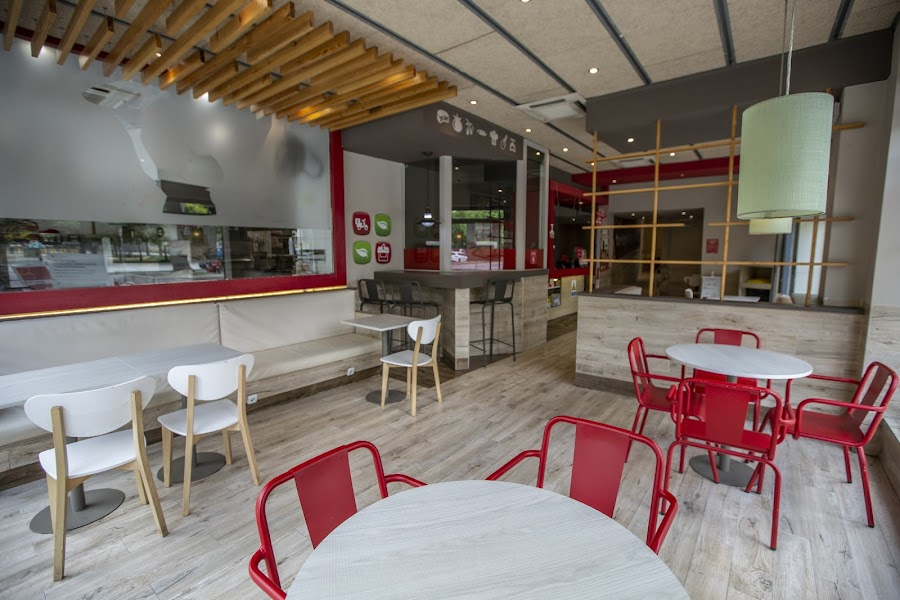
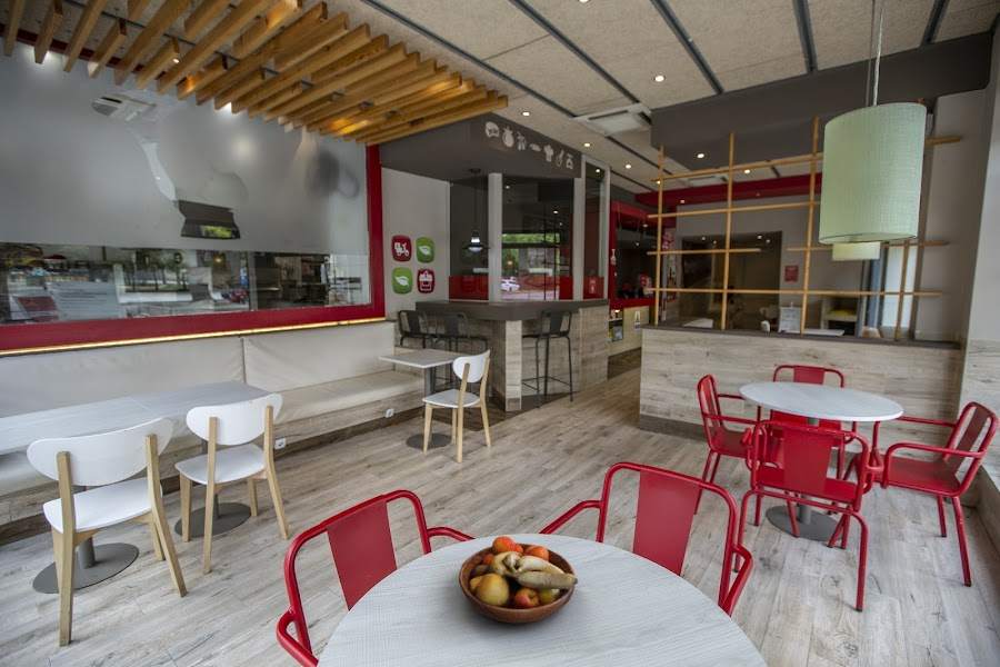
+ fruit bowl (518, 568)
